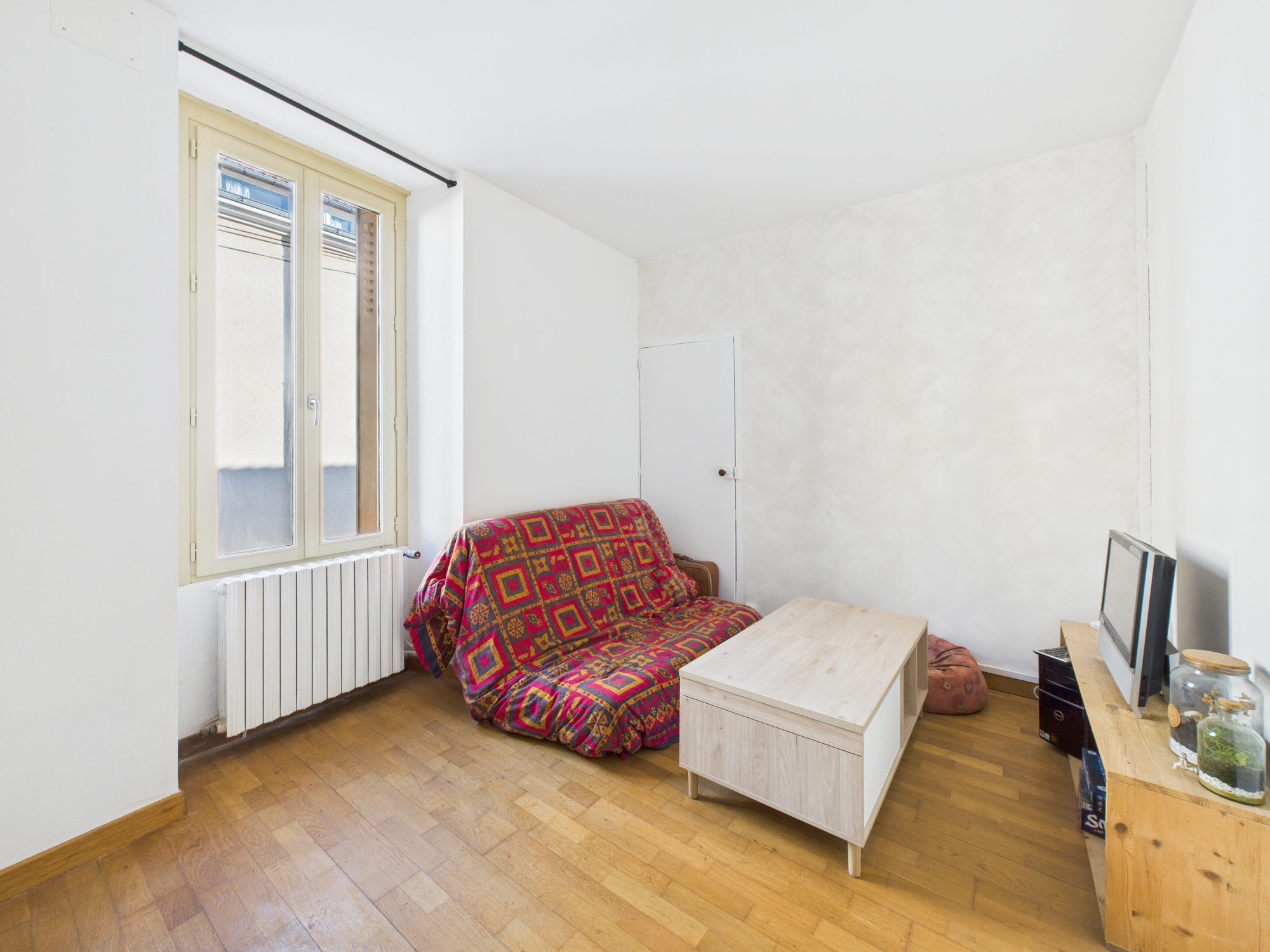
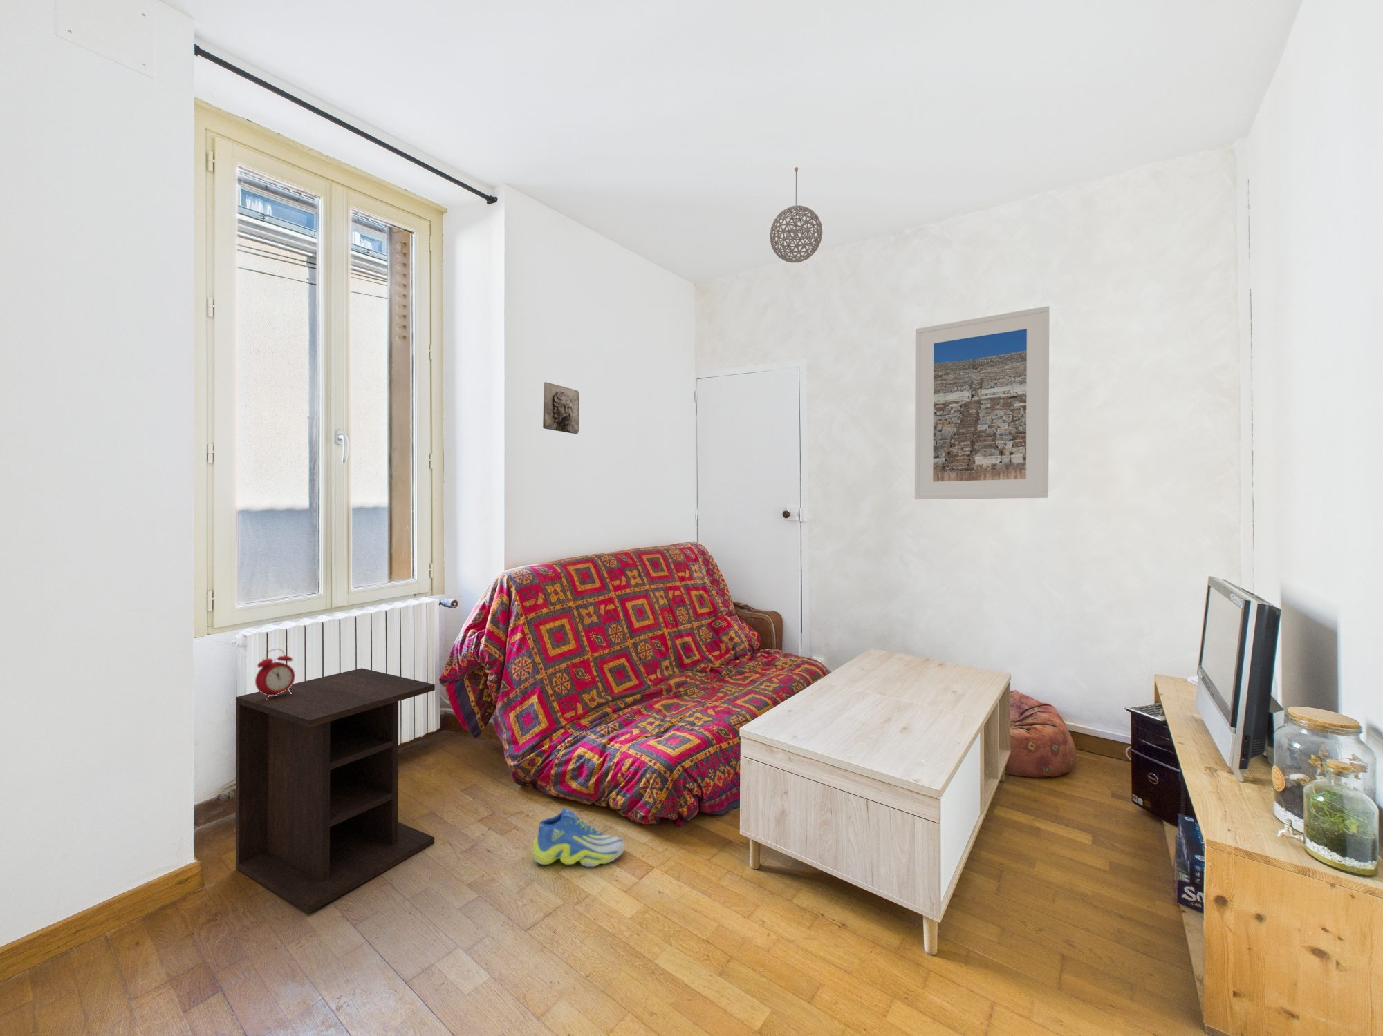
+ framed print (978, 408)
+ wall relief (564, 408)
+ alarm clock (276, 673)
+ pendant light (796, 214)
+ nightstand (339, 773)
+ sneaker (578, 836)
